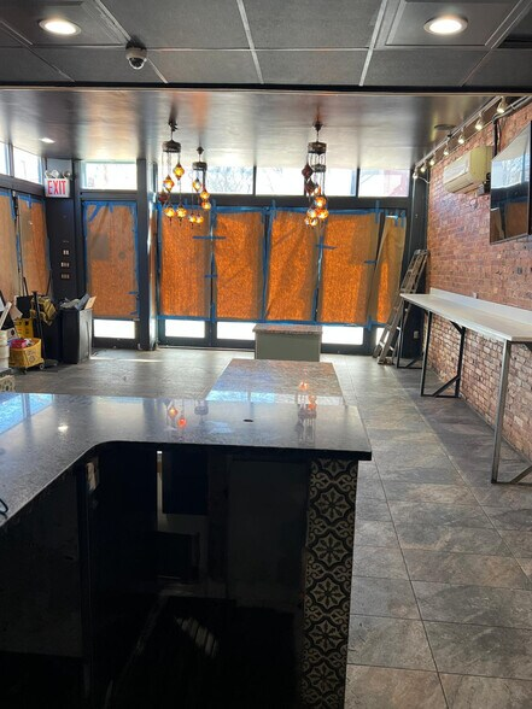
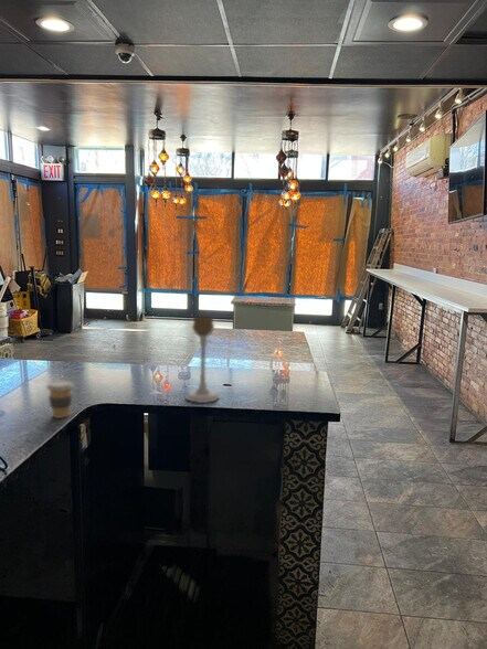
+ coffee cup (60, 398)
+ candle holder (202, 358)
